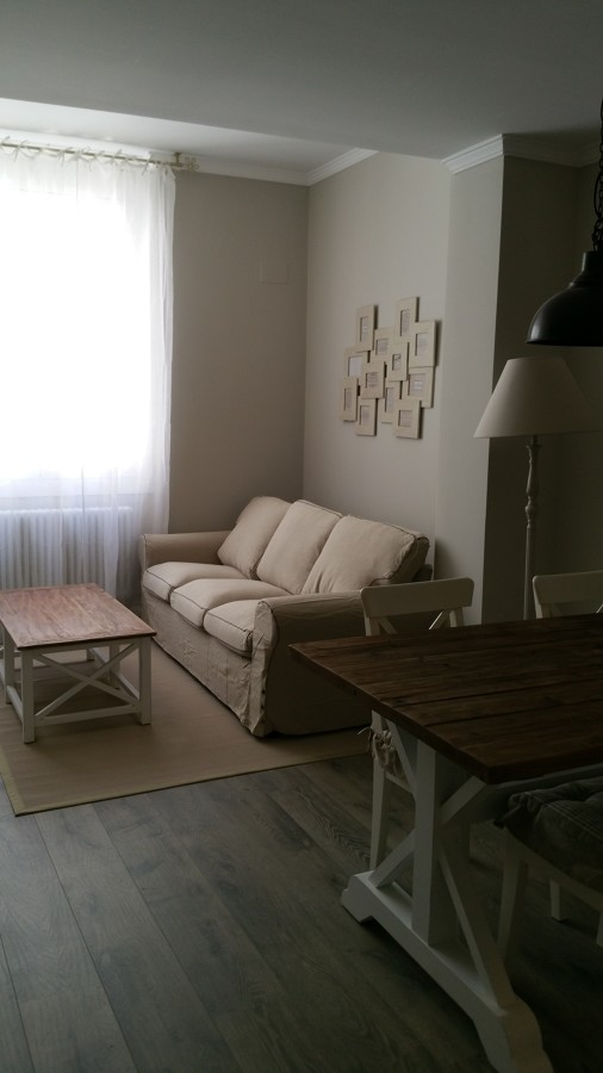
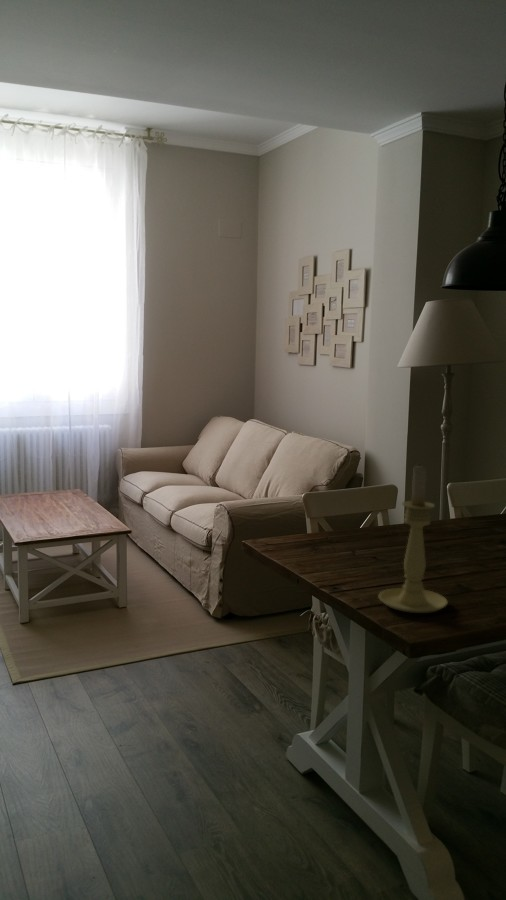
+ candle holder (416, 534)
